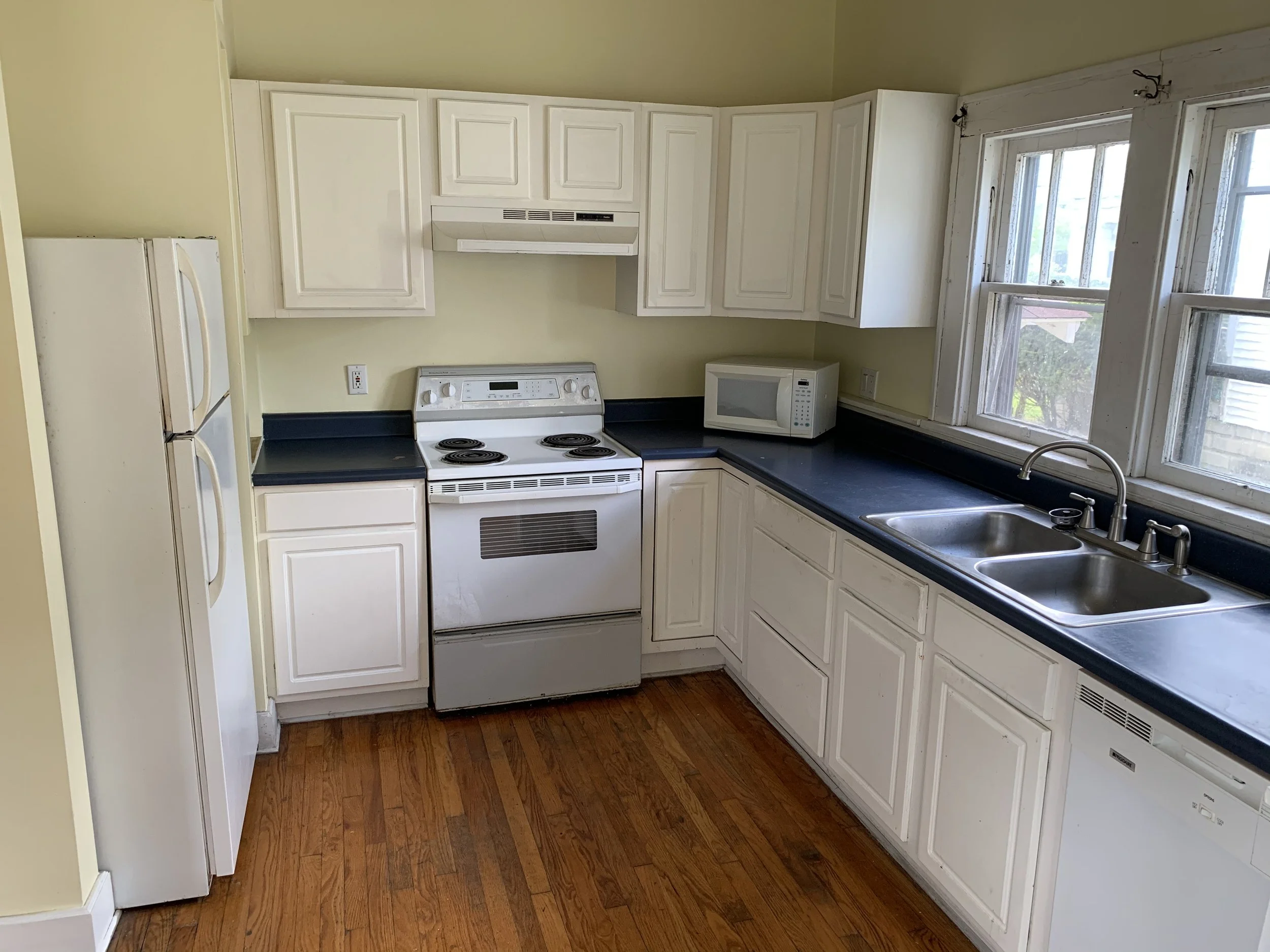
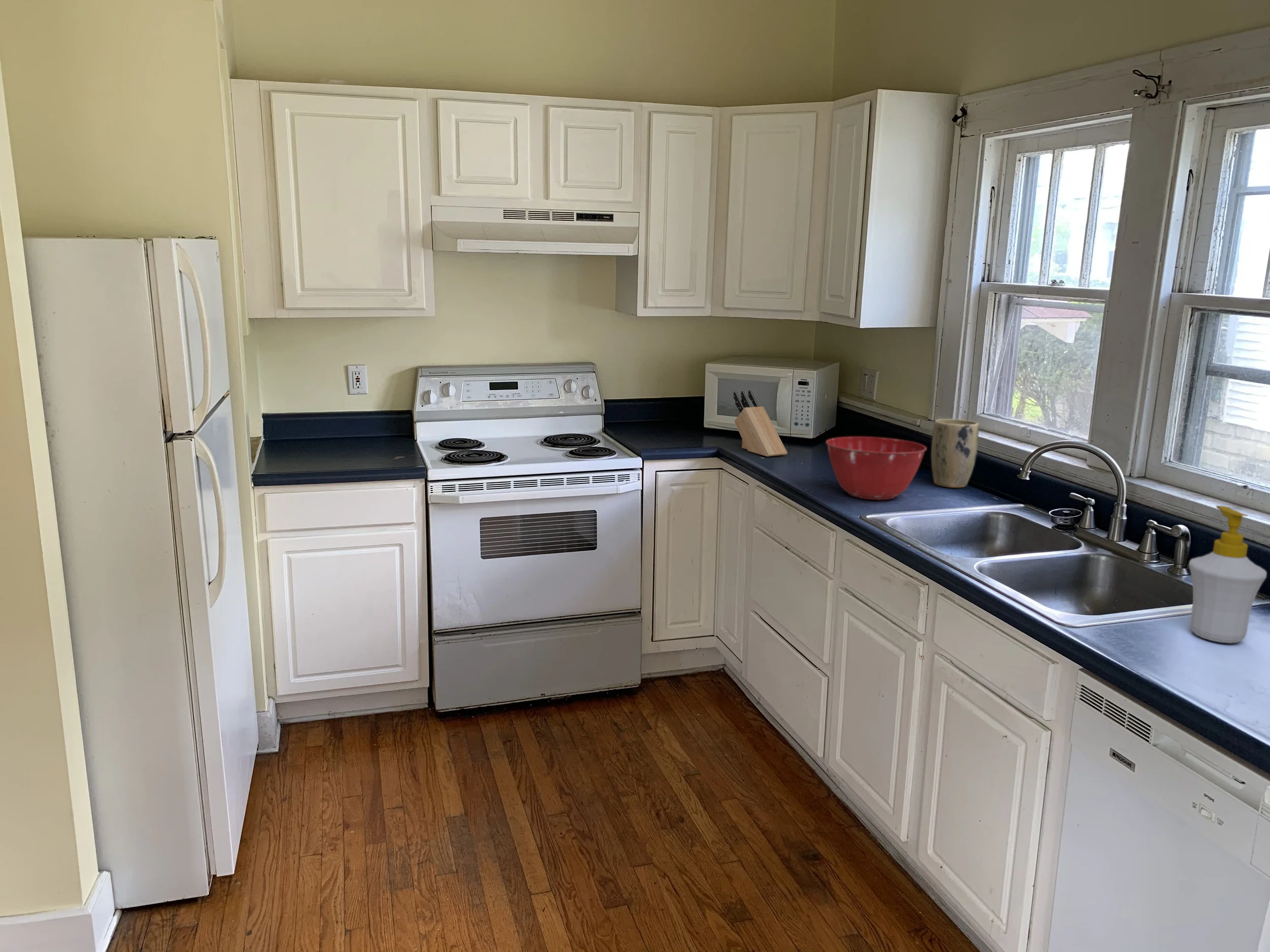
+ mixing bowl (874, 469)
+ soap bottle (1226, 574)
+ plant pot (954, 453)
+ knife block (758, 422)
